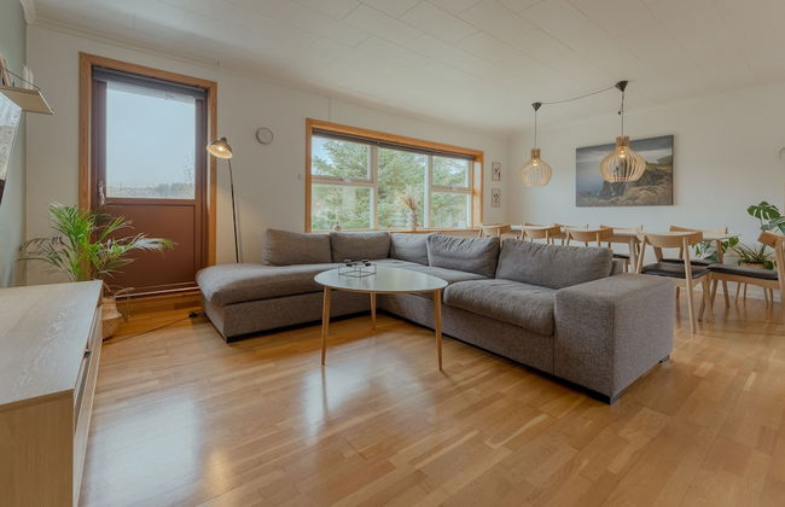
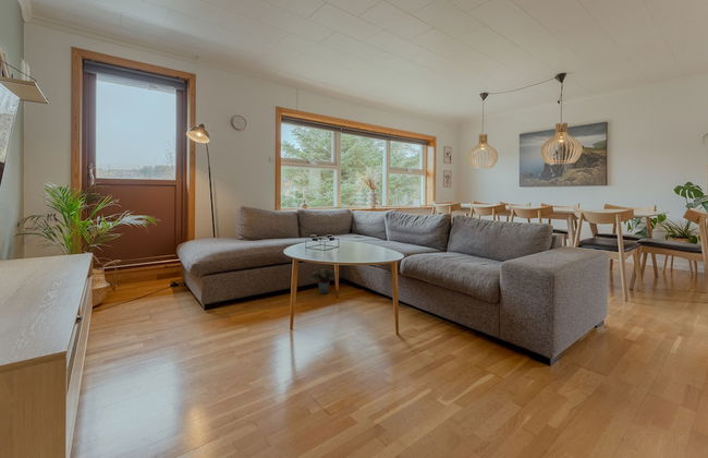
+ potted plant (322, 280)
